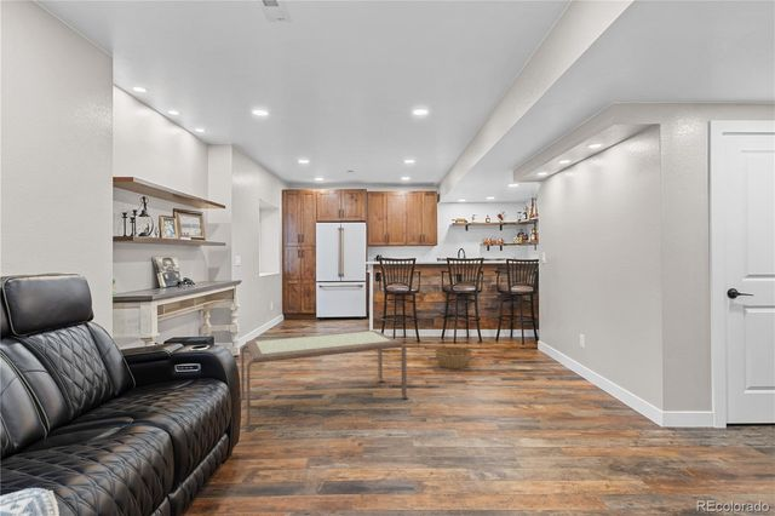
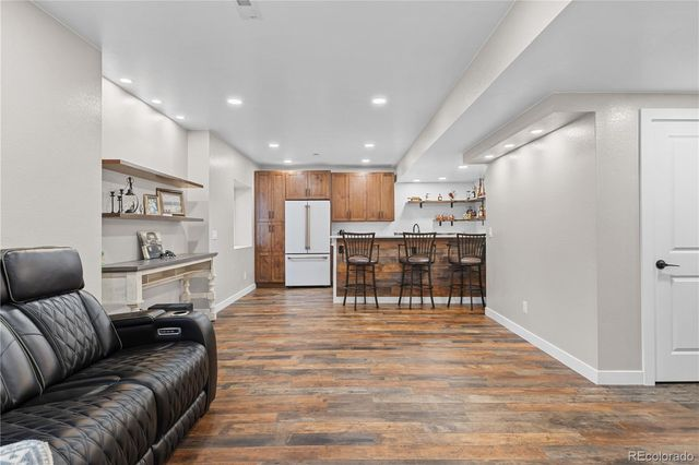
- basket (453, 357)
- coffee table (323, 355)
